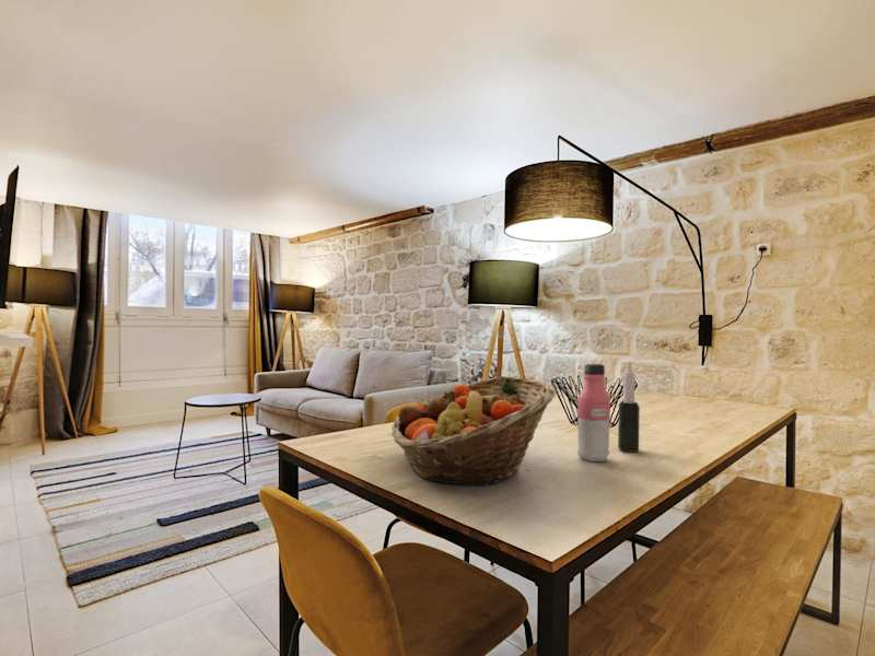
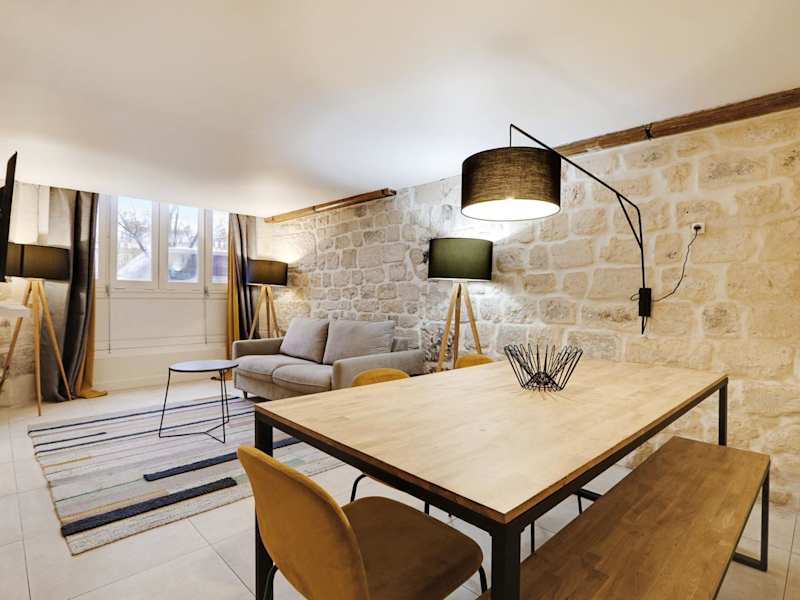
- fruit basket (469, 421)
- candle (629, 406)
- water bottle (594, 411)
